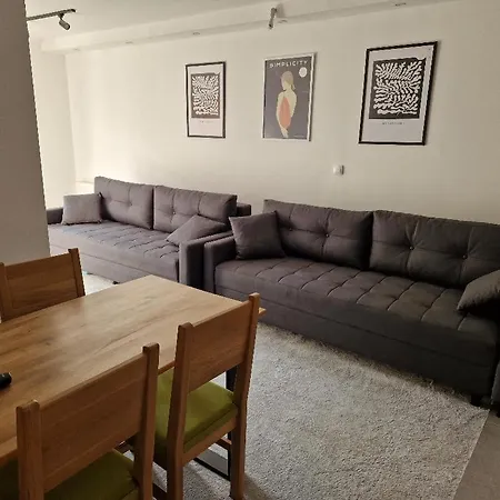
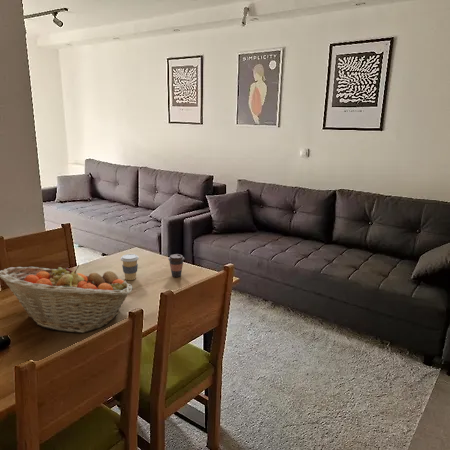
+ fruit basket (68, 289)
+ coffee cup (130, 267)
+ coffee cup (176, 265)
